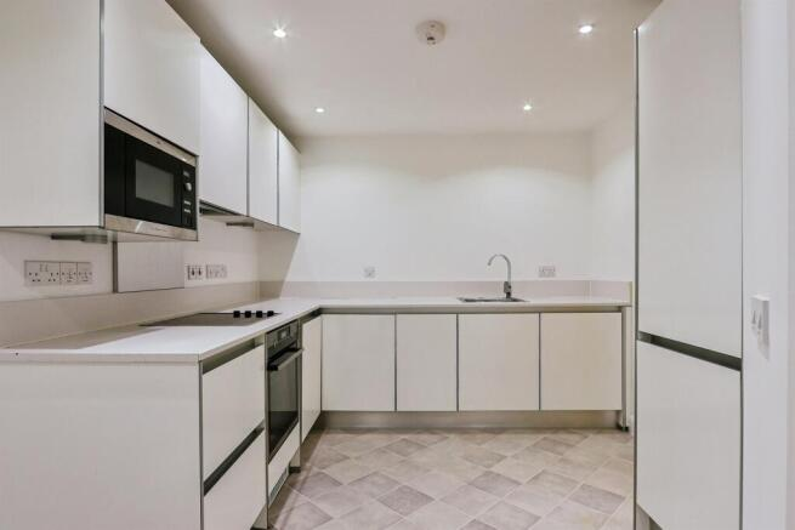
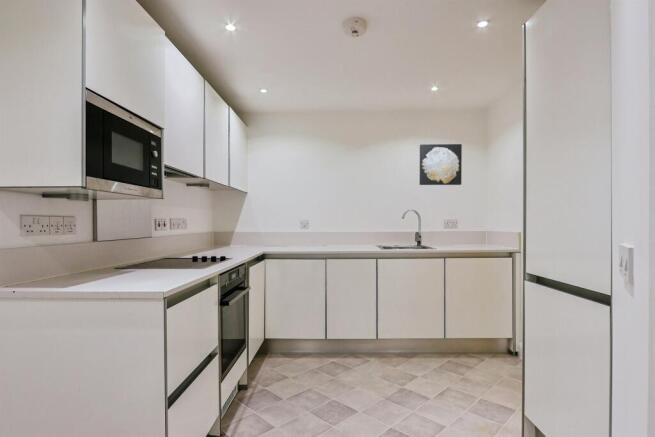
+ wall art (440, 164)
